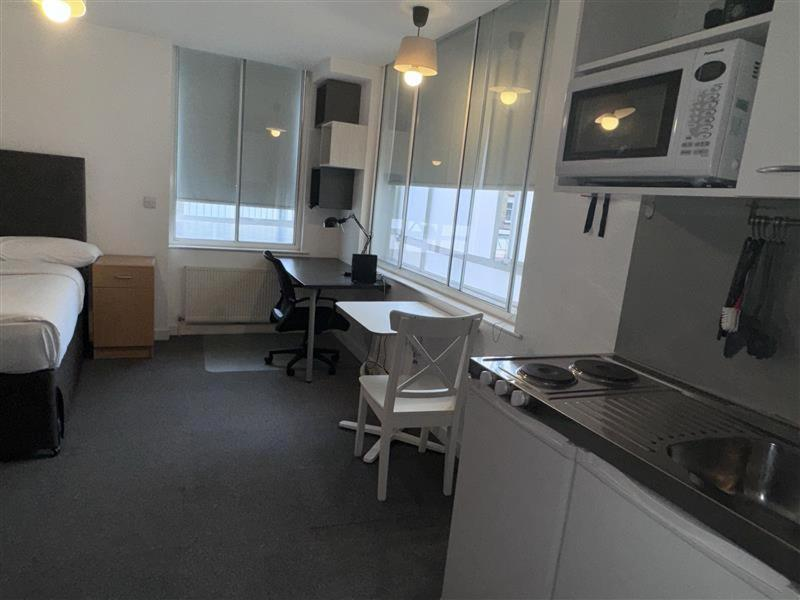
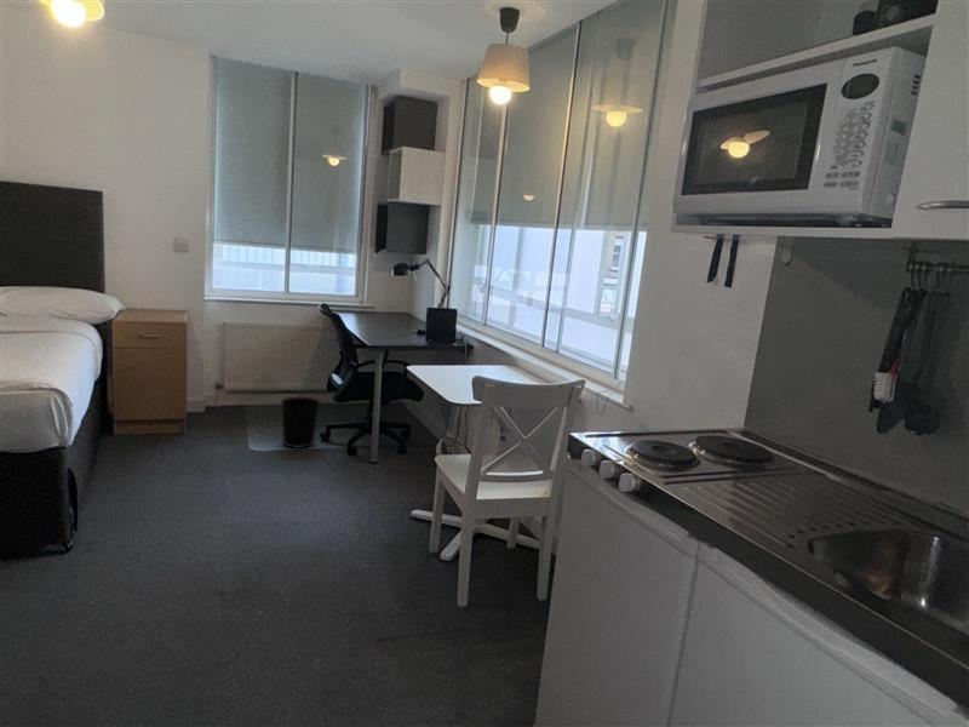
+ wastebasket (299, 422)
